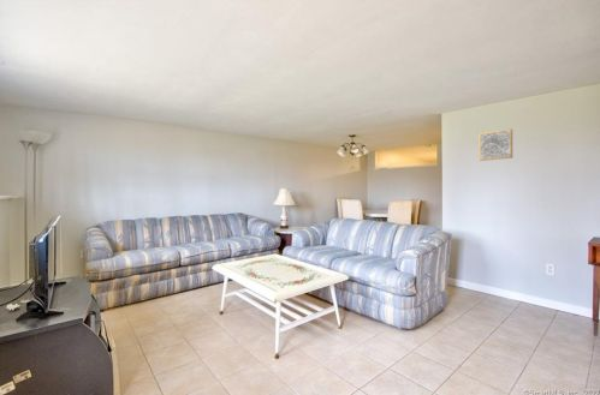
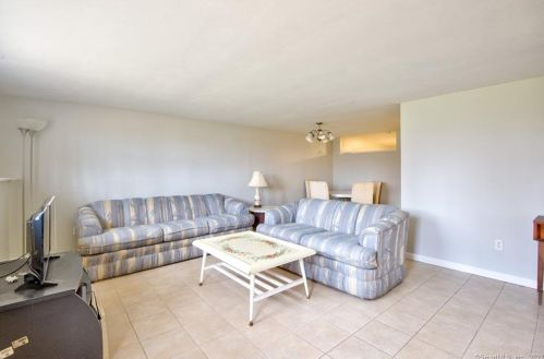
- wall art (495, 145)
